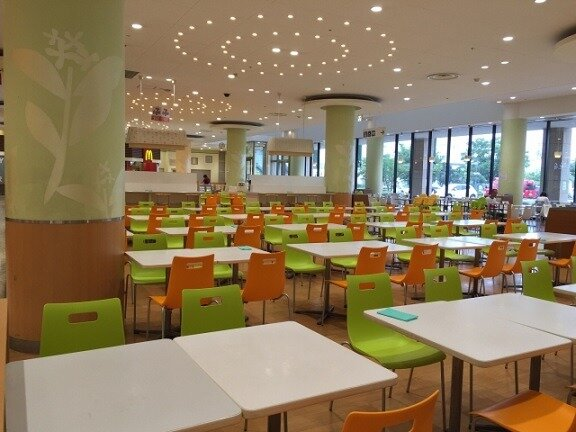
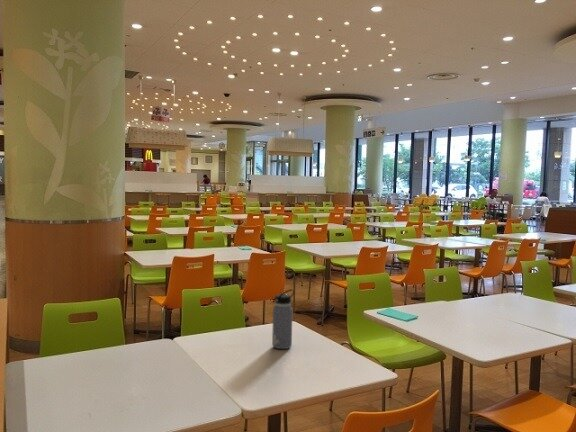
+ water bottle (283, 317)
